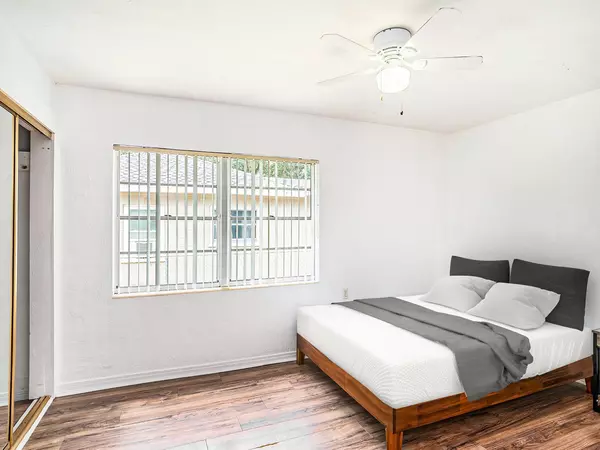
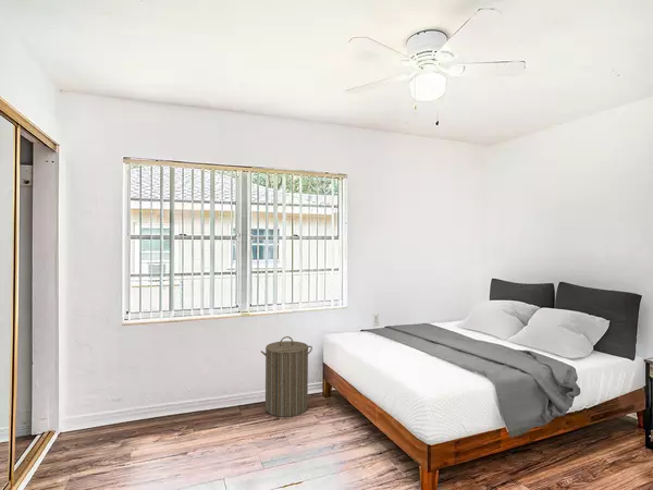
+ laundry hamper (286, 371)
